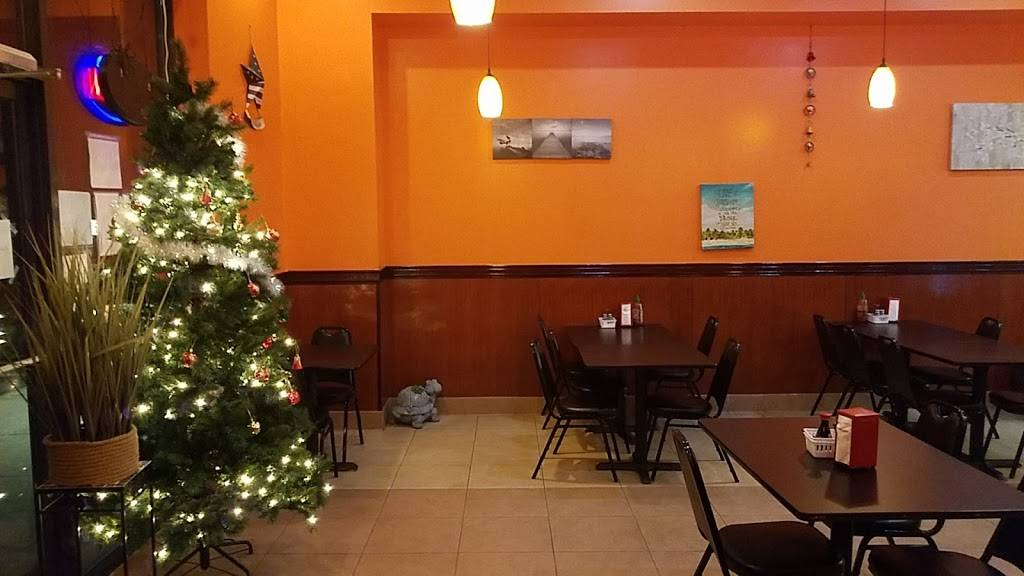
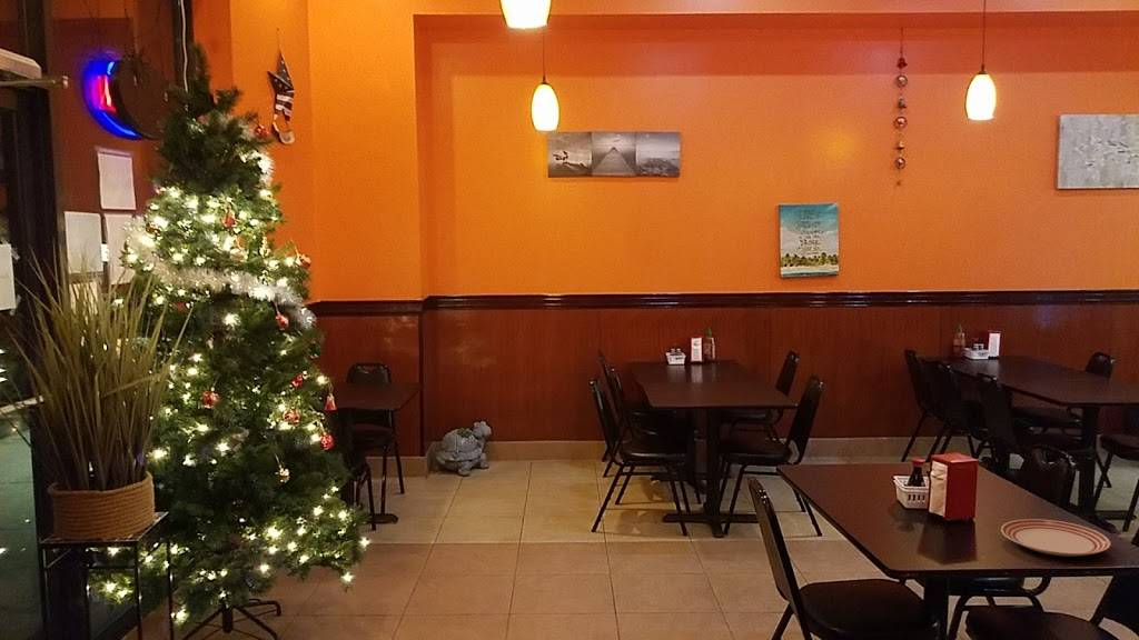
+ dinner plate (1053, 539)
